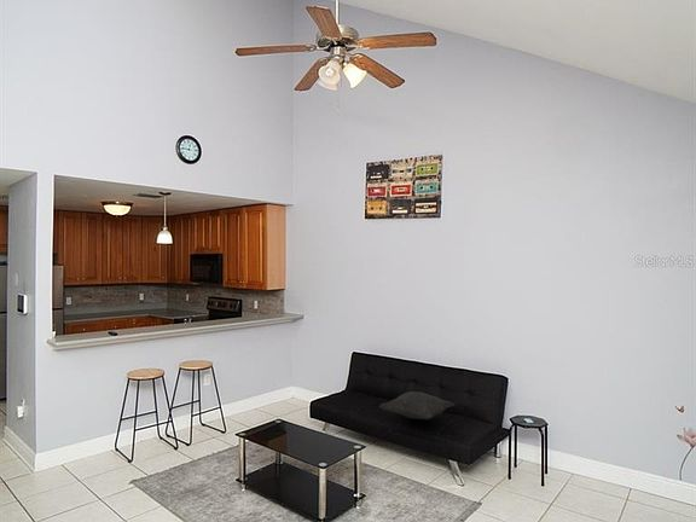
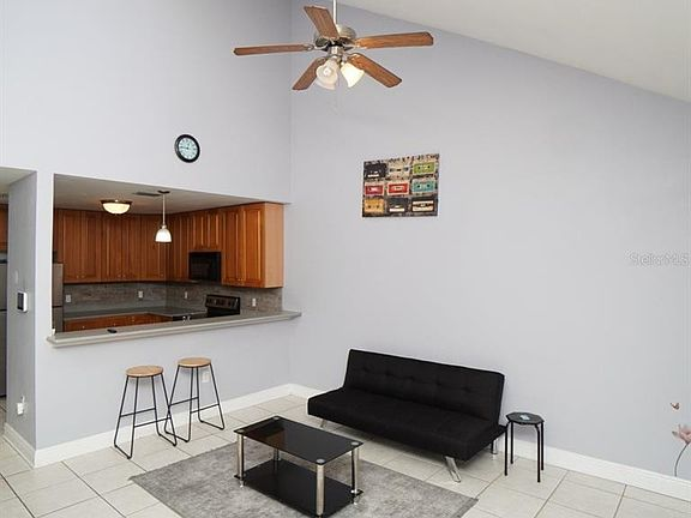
- decorative pillow (417, 405)
